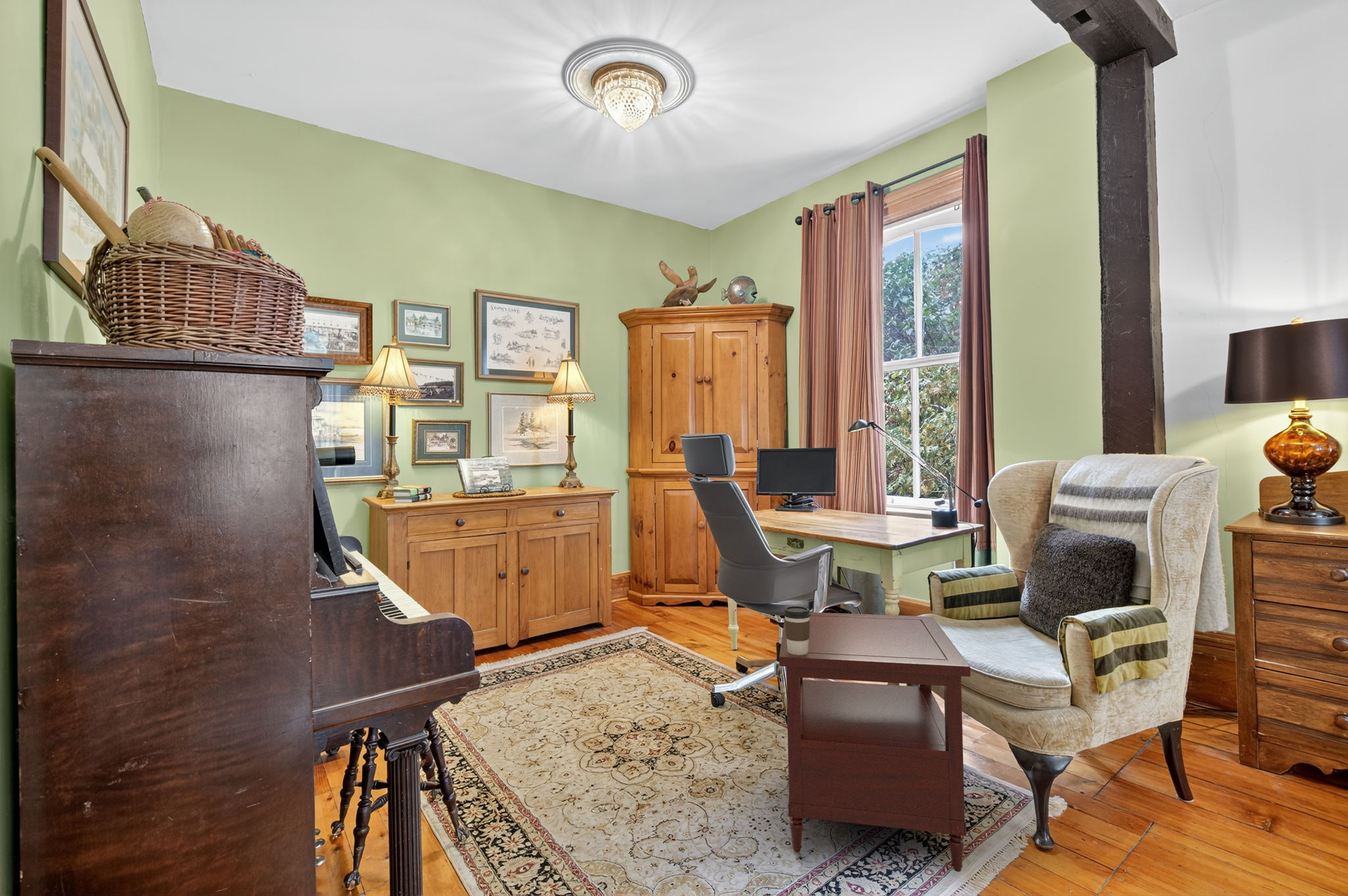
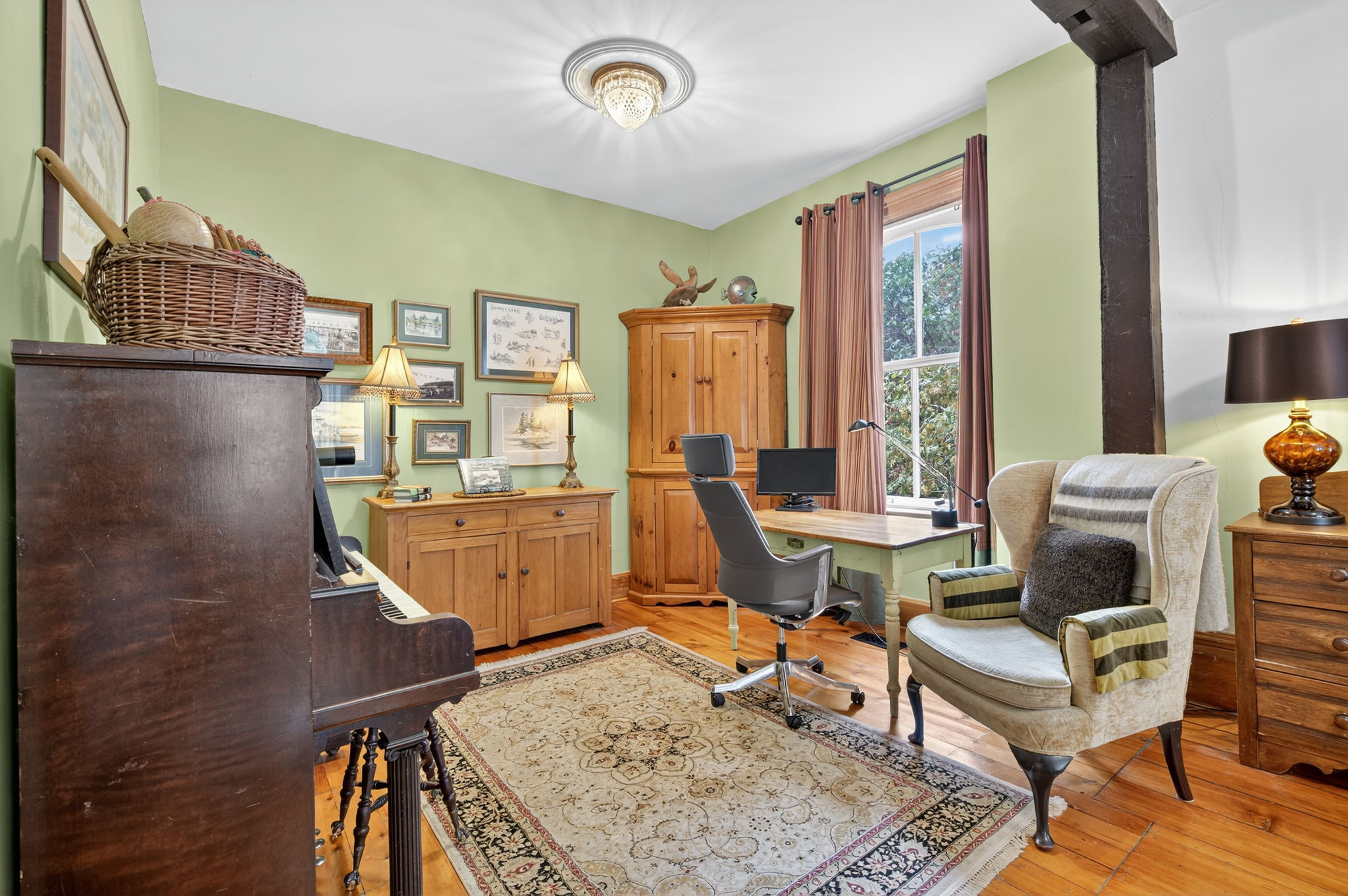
- side table (866, 724)
- coffee cup (797, 630)
